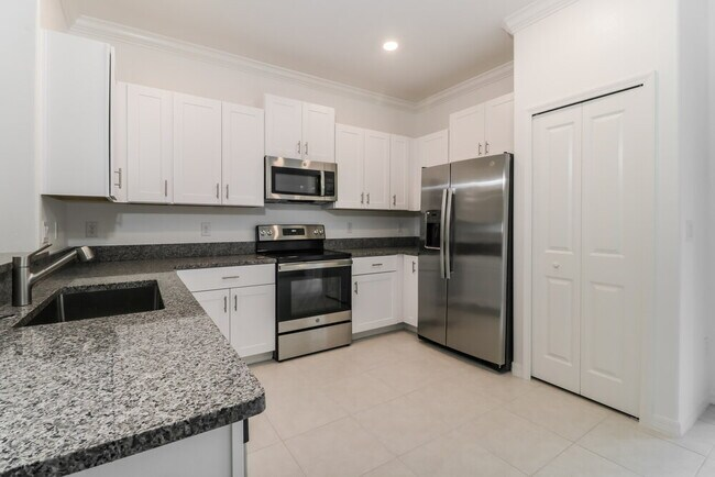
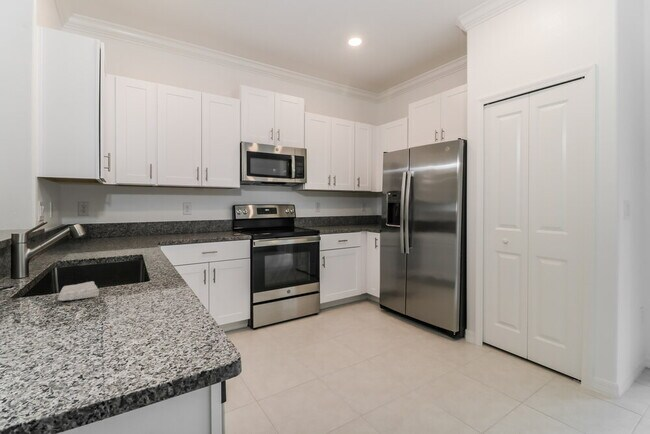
+ soap bar (78, 291)
